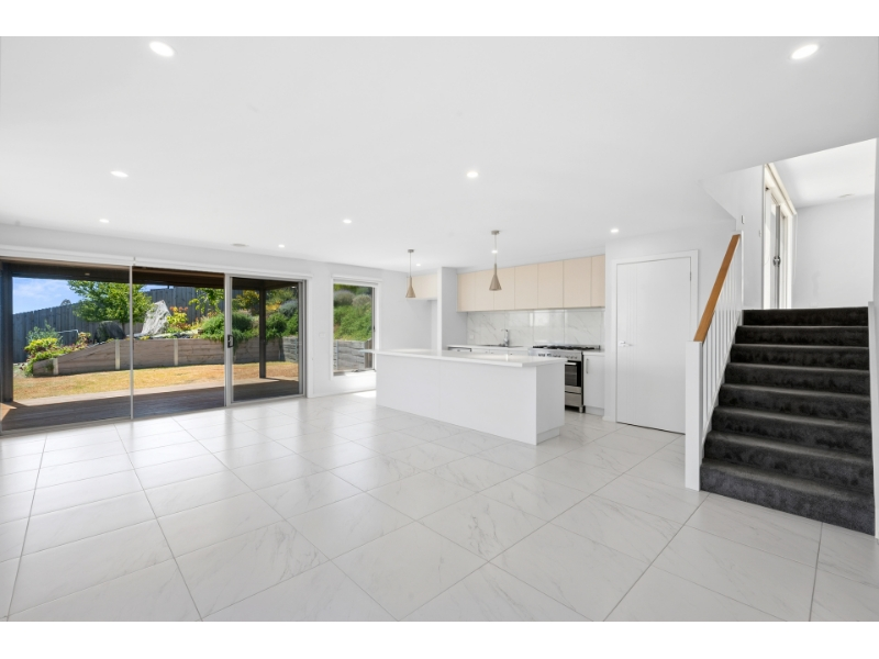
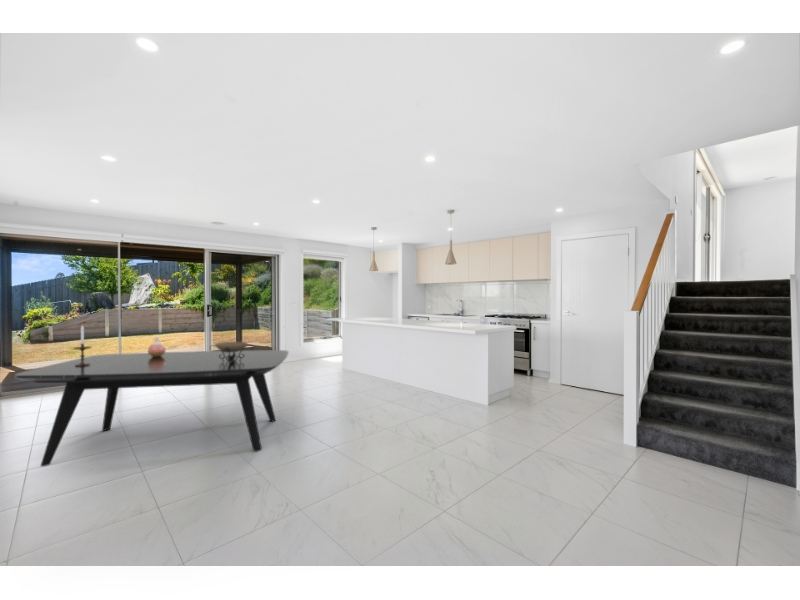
+ candlestick (82, 343)
+ decorative bowl (231, 351)
+ dining table (176, 385)
+ vase (156, 346)
